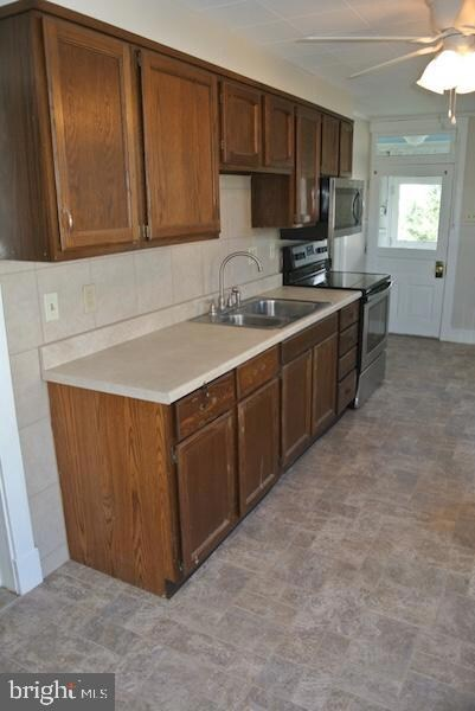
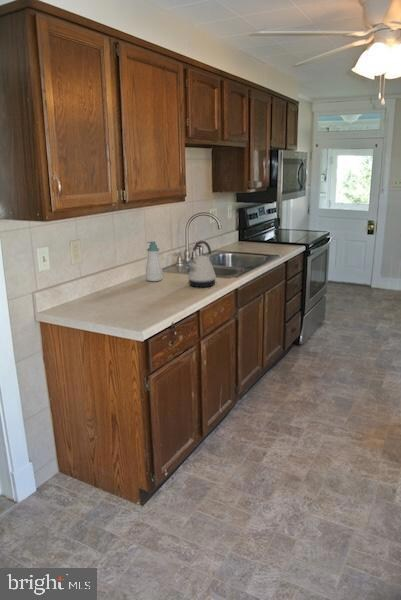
+ kettle (201, 263)
+ soap bottle (153, 261)
